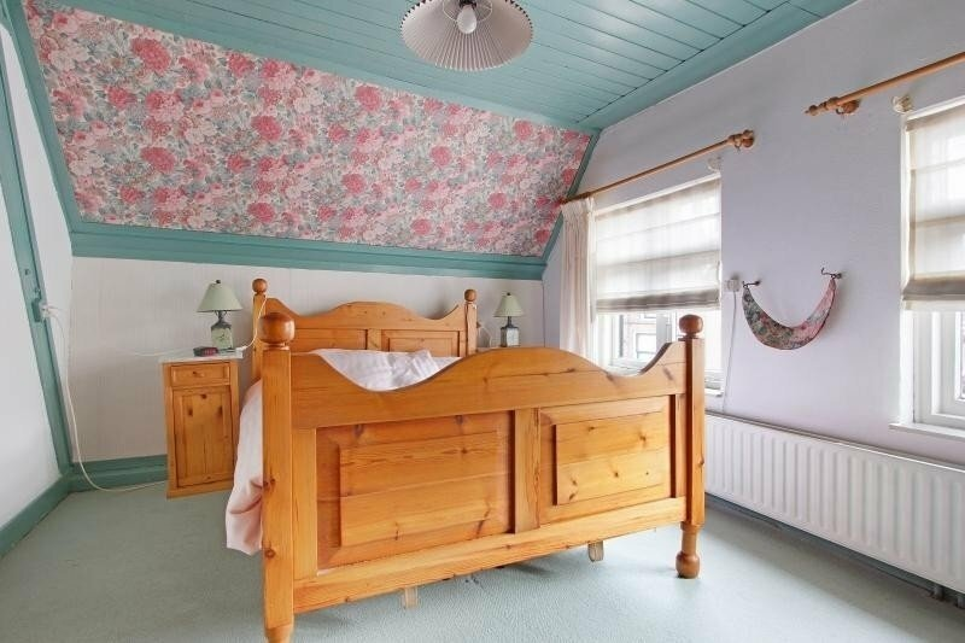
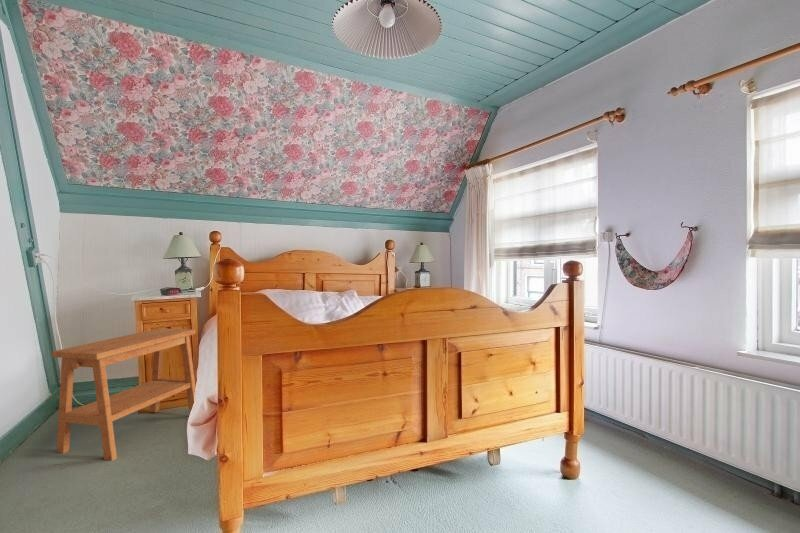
+ side table (134, 387)
